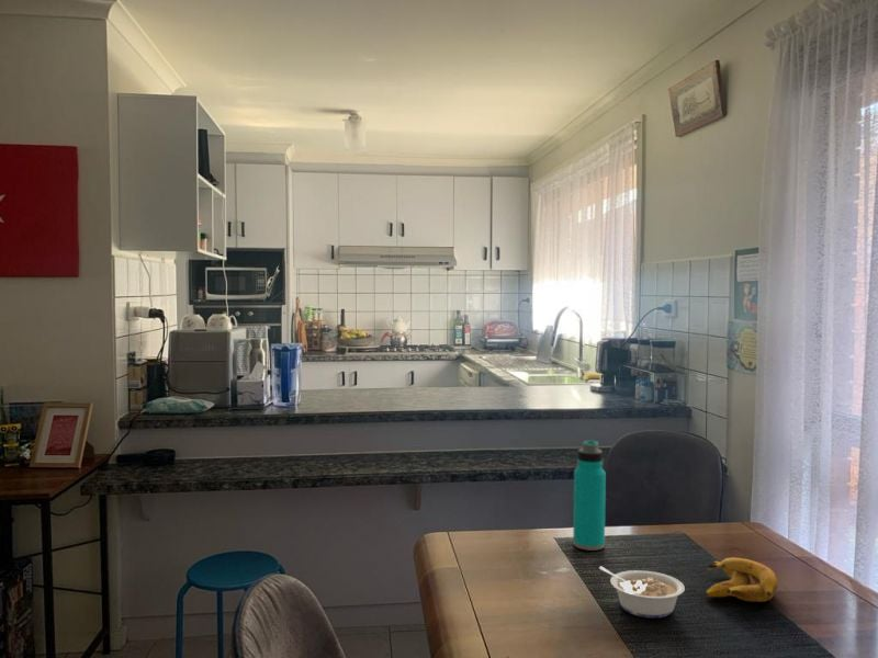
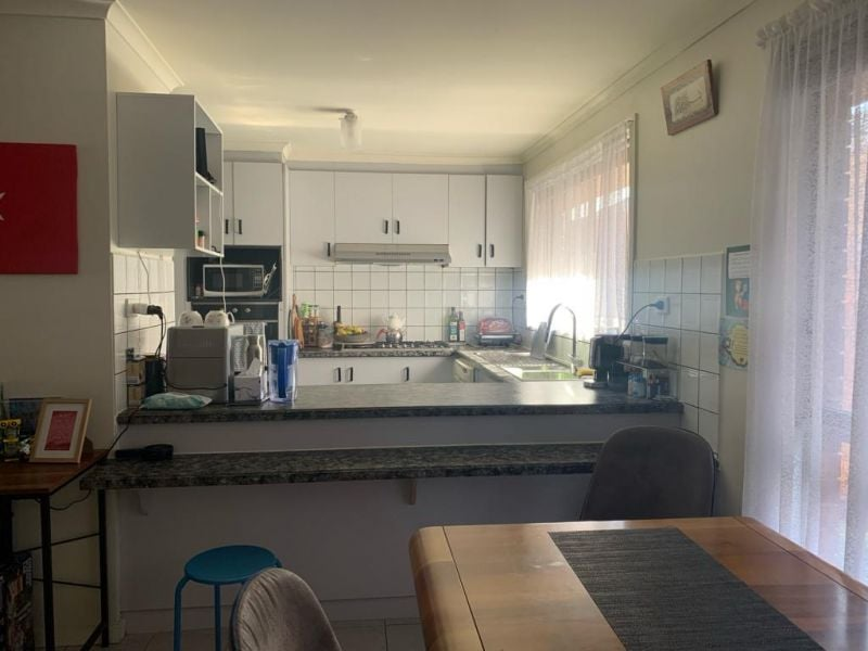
- legume (643, 592)
- water bottle (589, 494)
- banana (735, 577)
